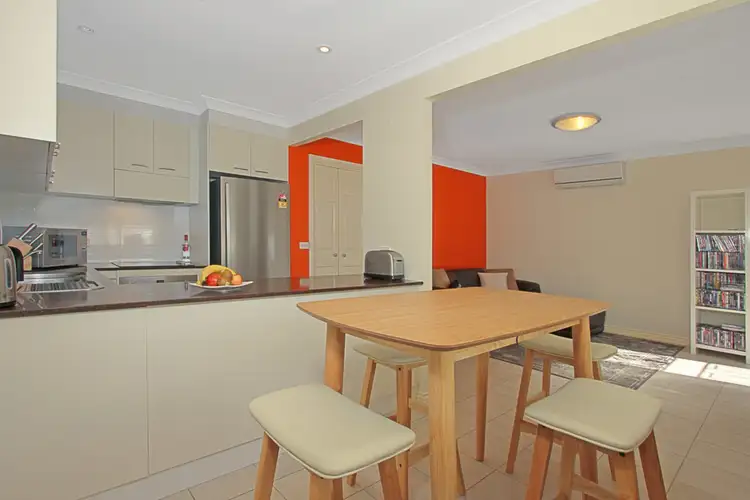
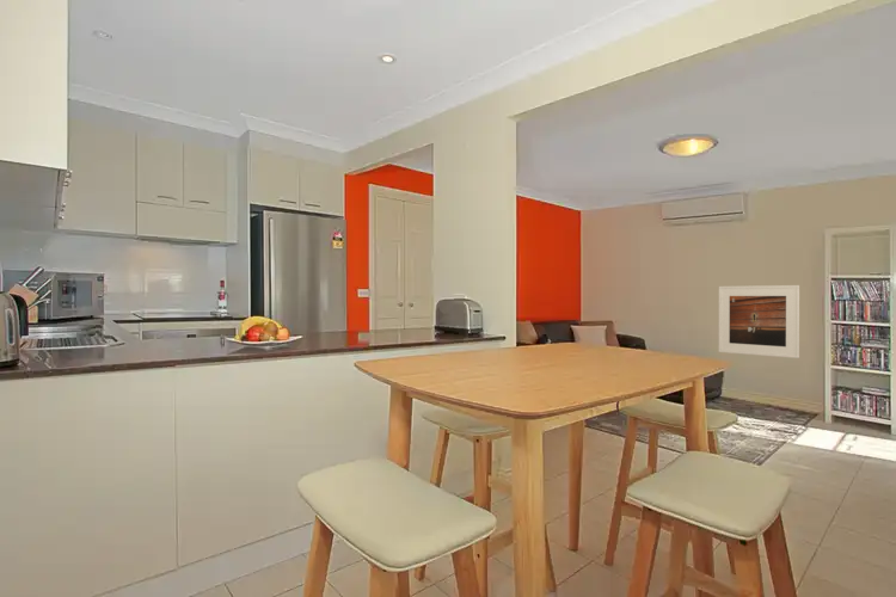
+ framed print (756, 320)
